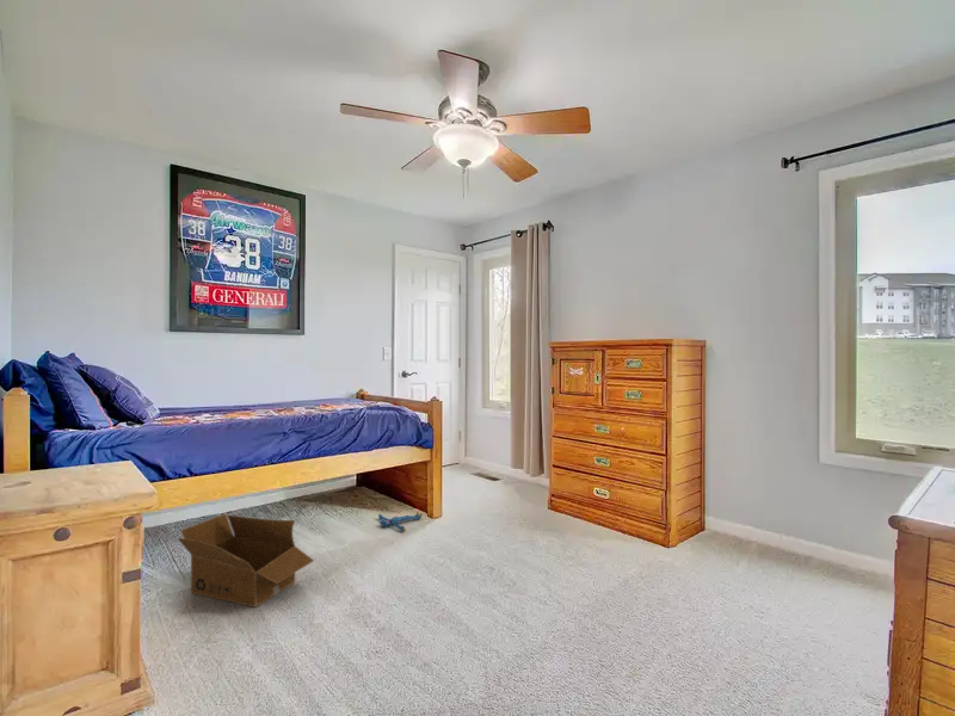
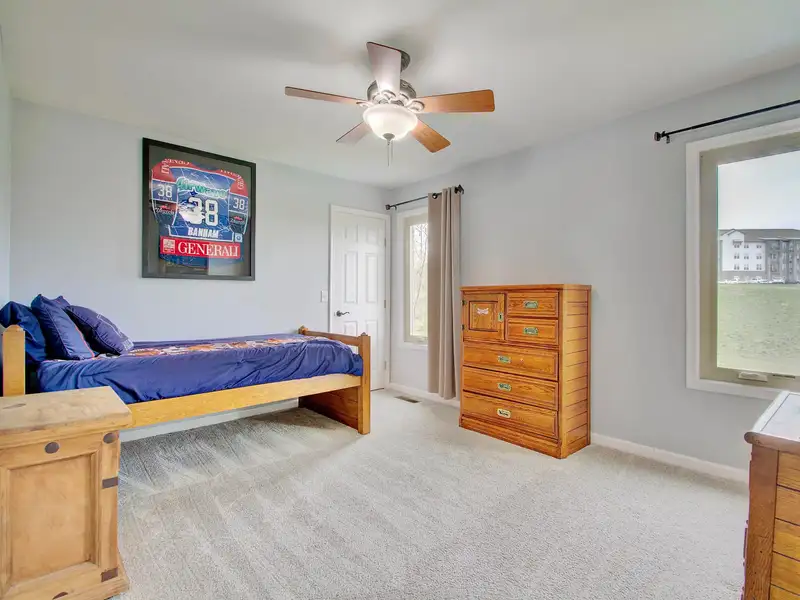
- plush toy (401, 519)
- cardboard box (240, 561)
